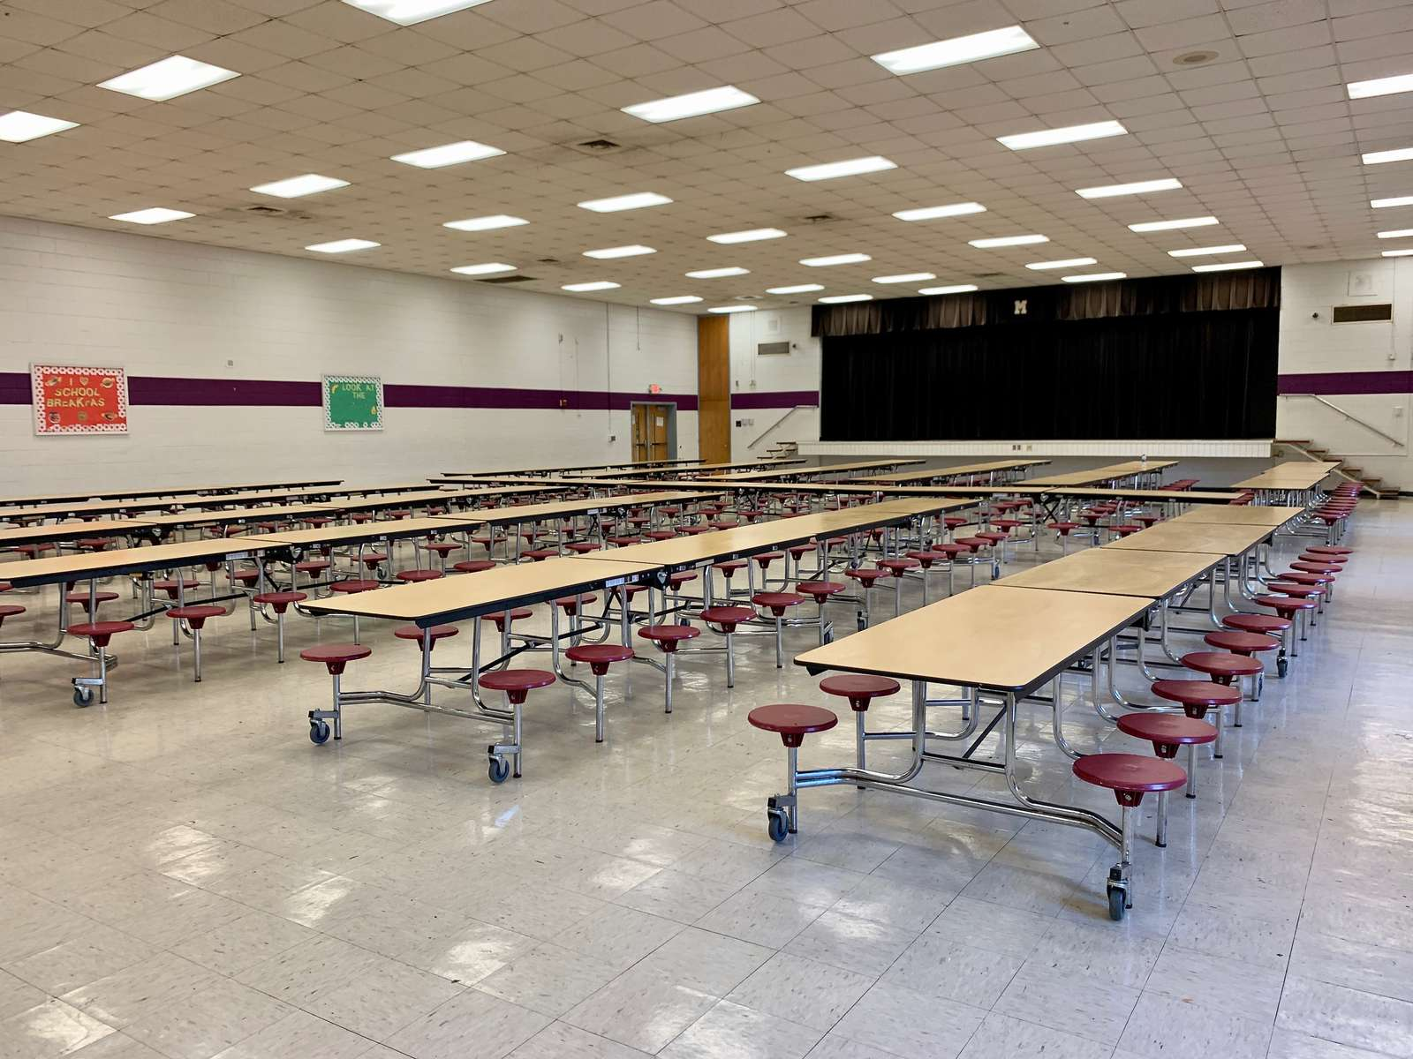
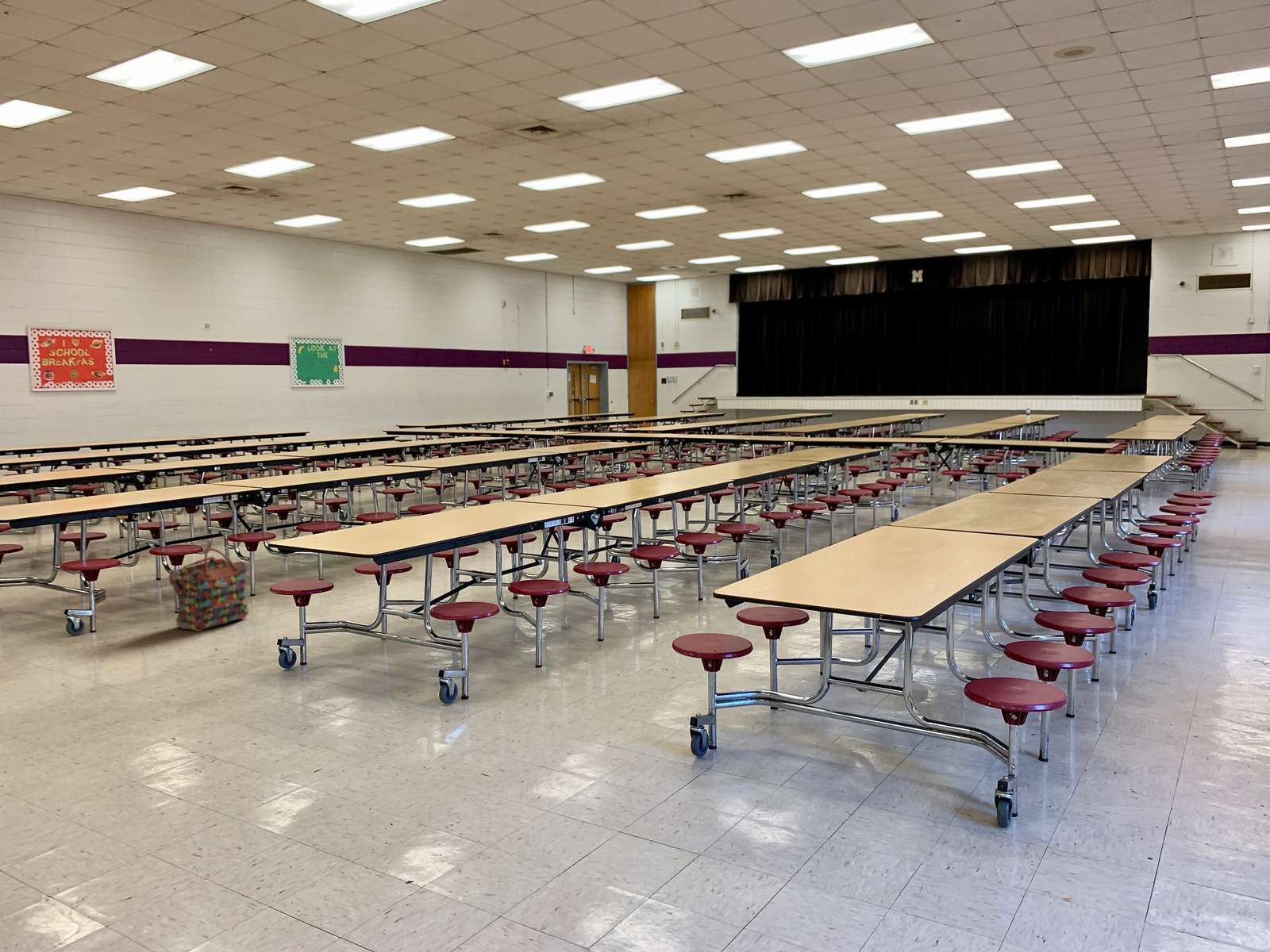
+ backpack (210, 585)
